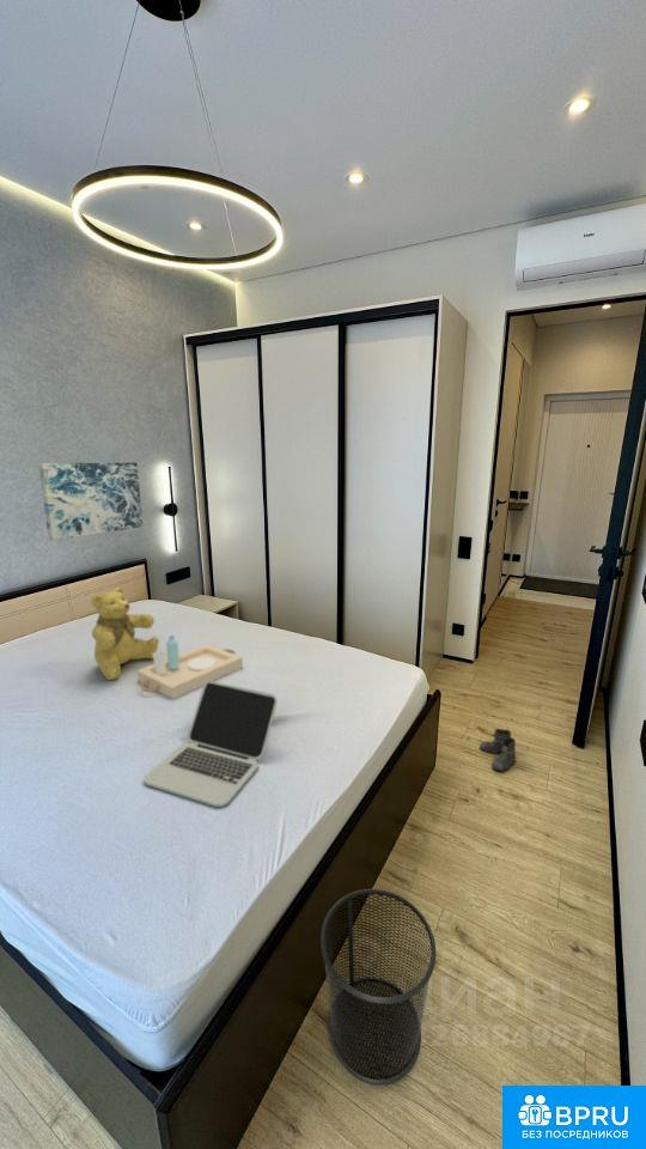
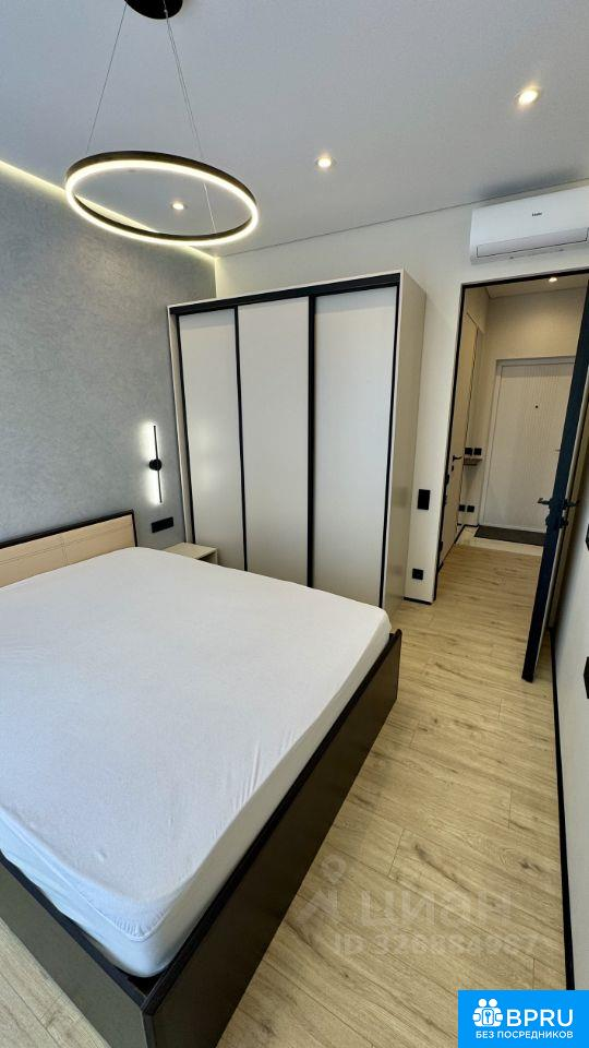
- waste bin (377, 984)
- serving tray (190, 655)
- boots (499, 746)
- teddy bear (120, 628)
- wall art (96, 498)
- laptop (213, 736)
